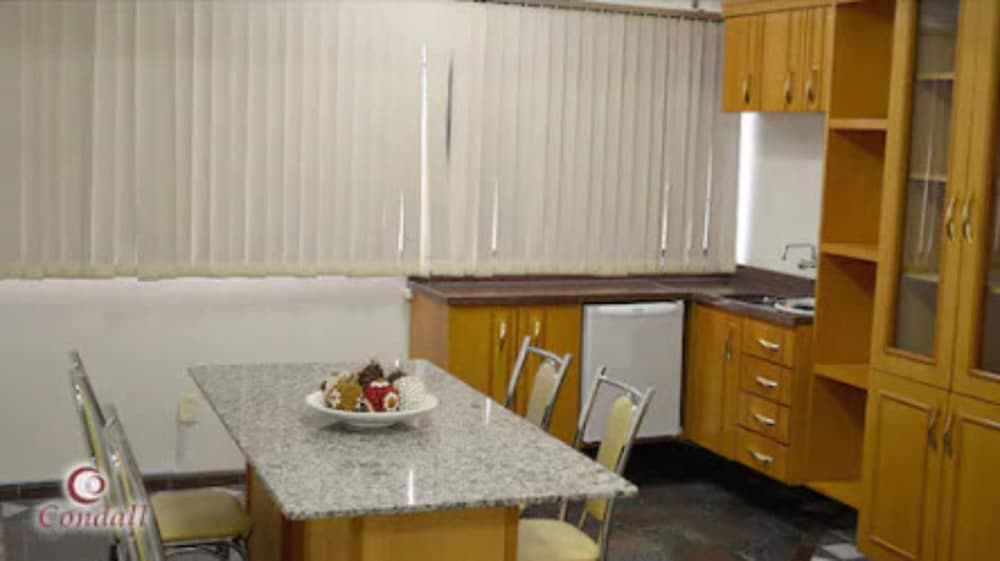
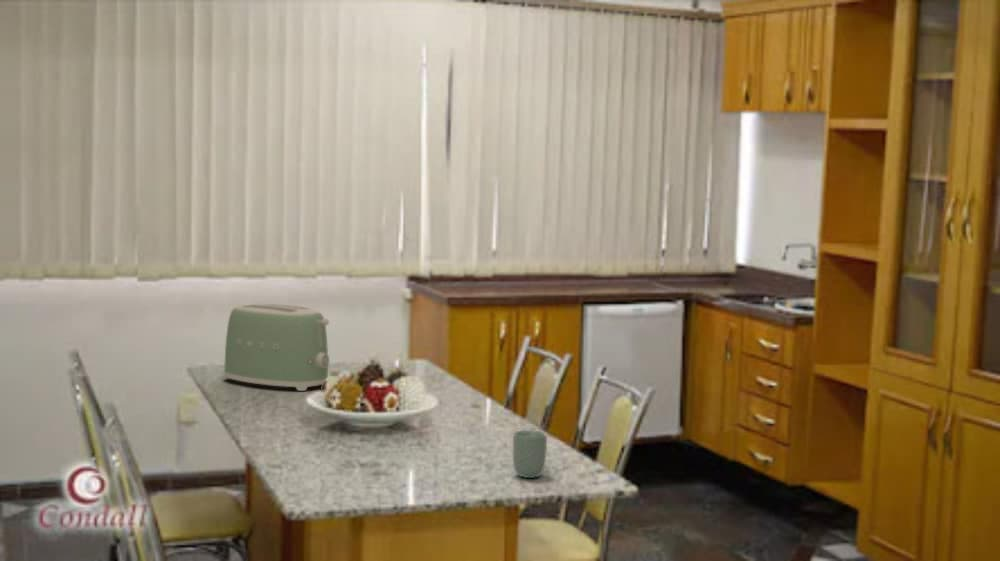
+ toaster (276, 344)
+ cup (529, 454)
